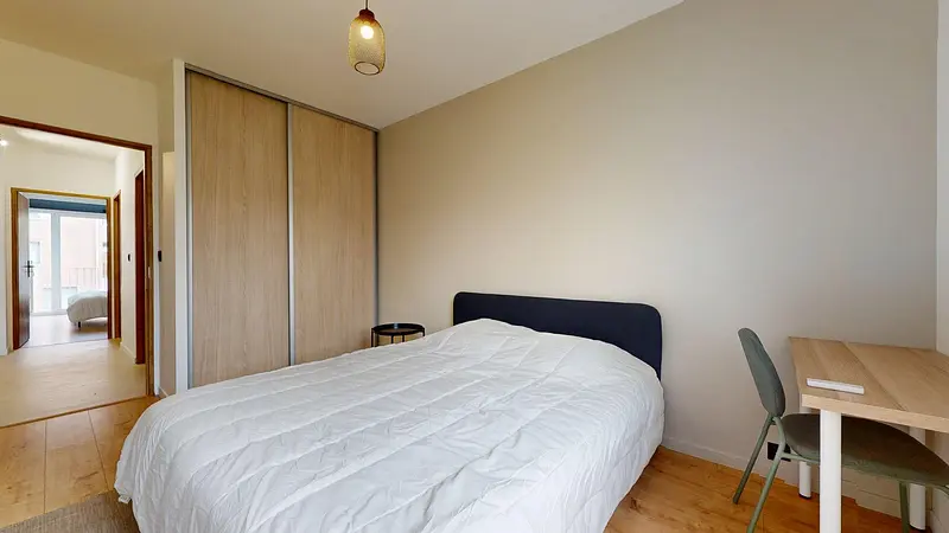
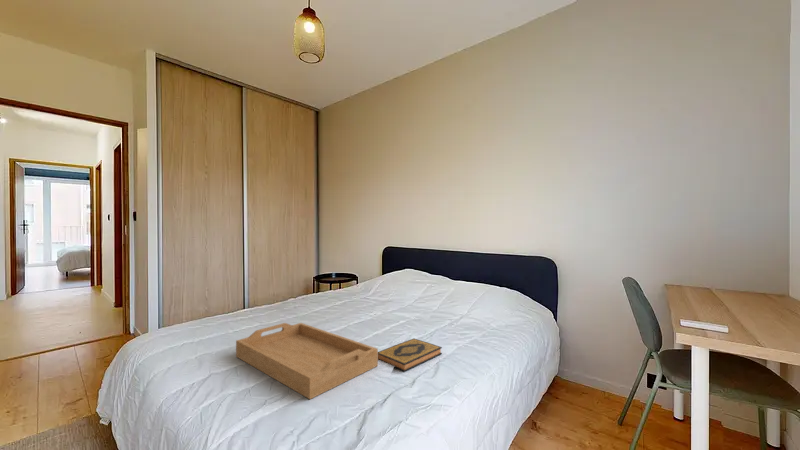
+ hardback book (409, 353)
+ serving tray (304, 350)
